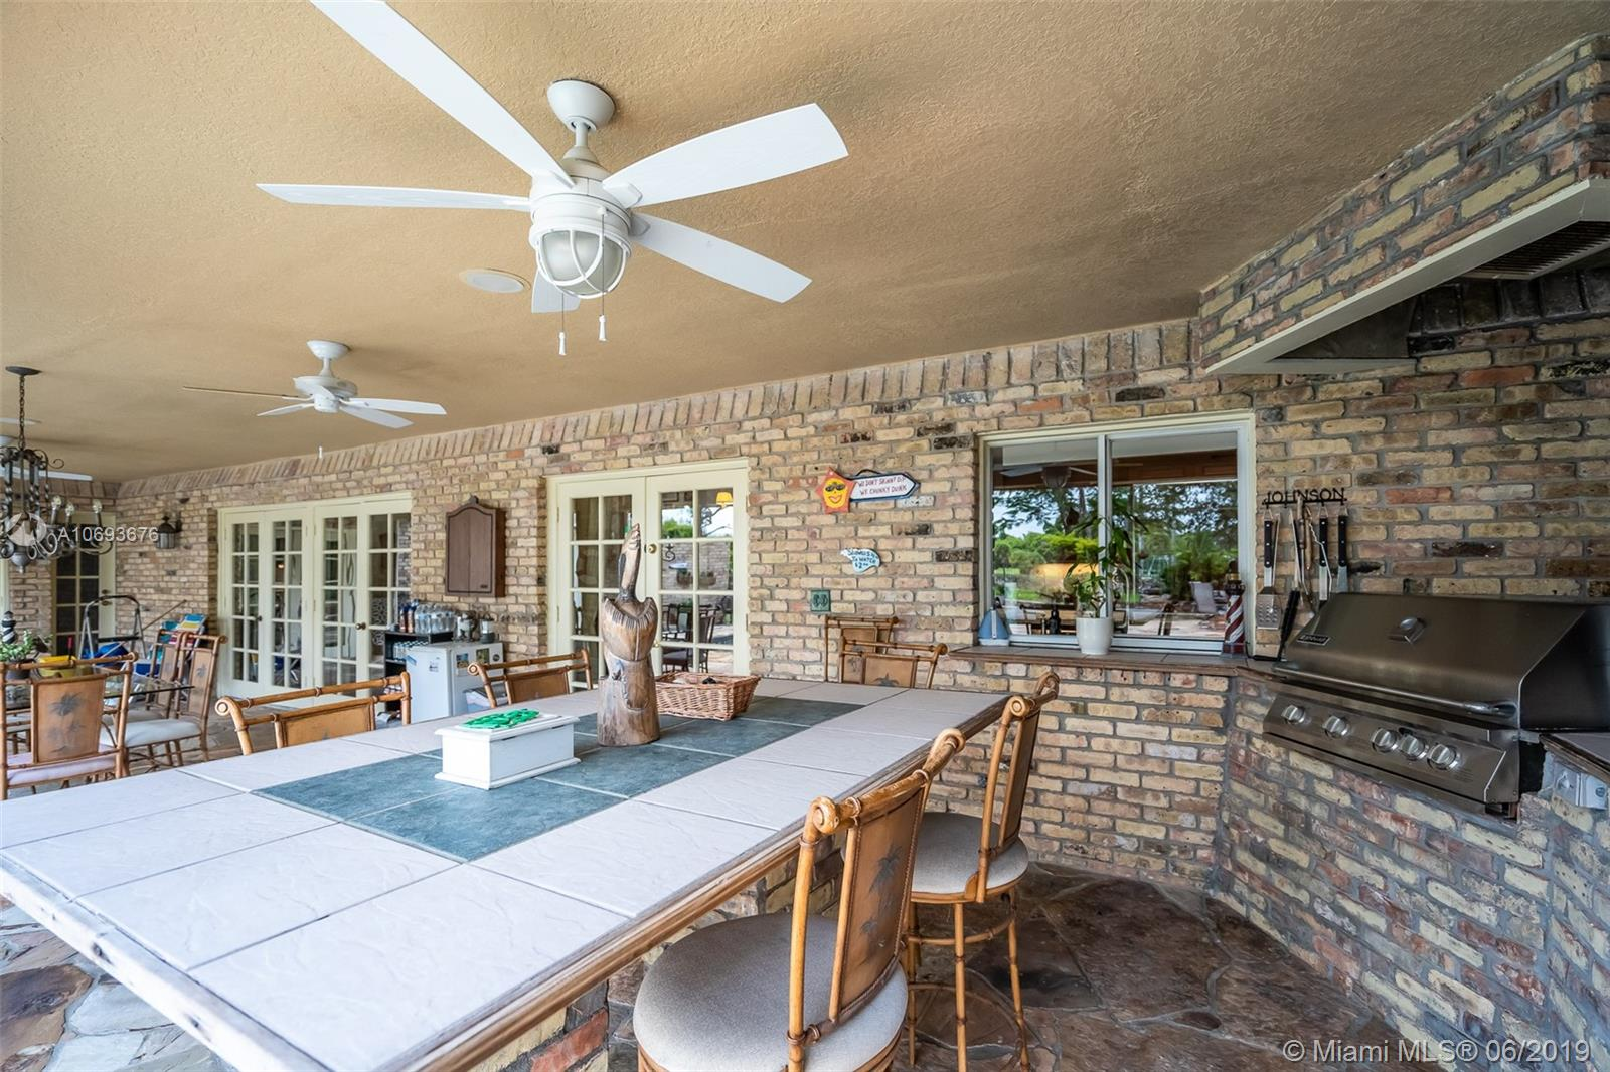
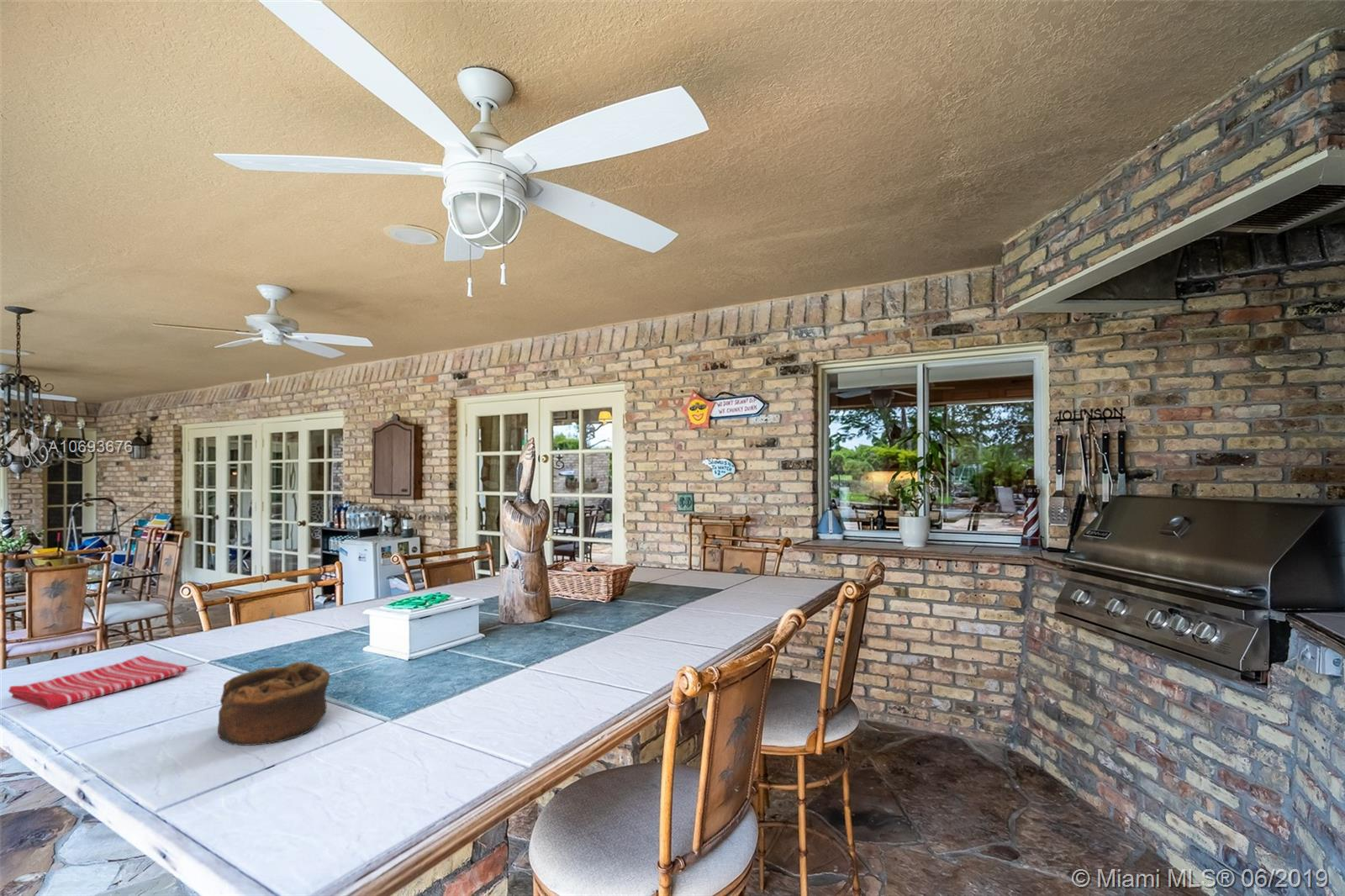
+ dish towel (101, 680)
+ bowl (276, 700)
